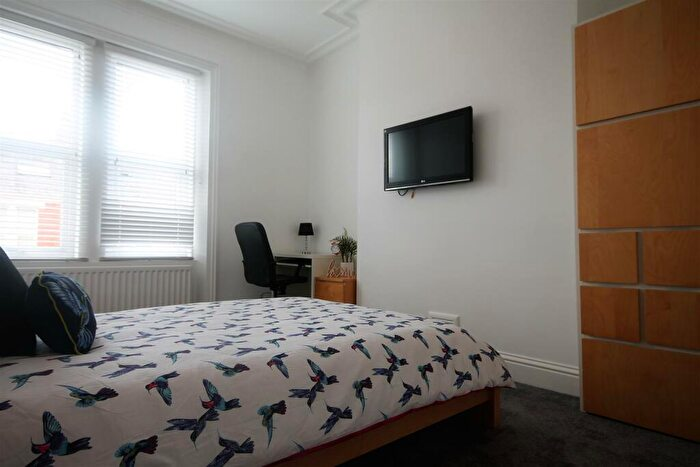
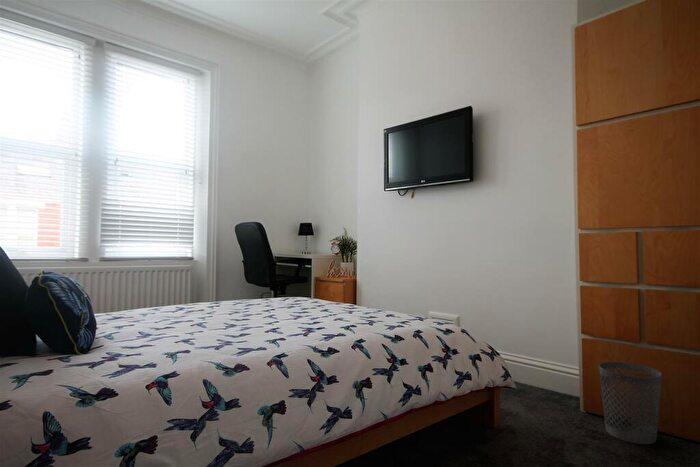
+ wastebasket (629, 401)
